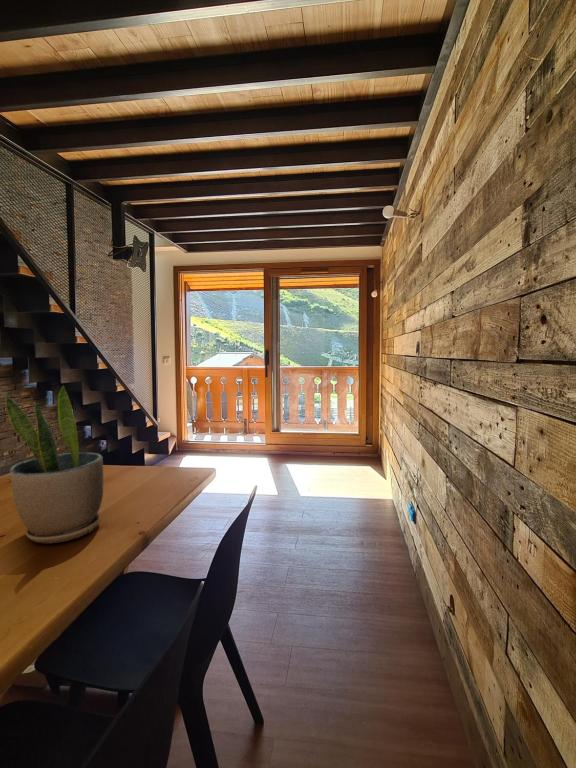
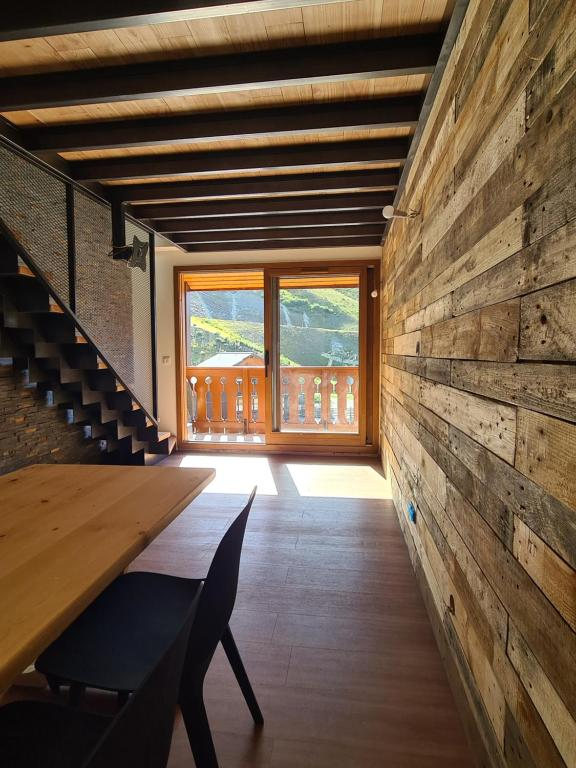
- potted plant (58, 458)
